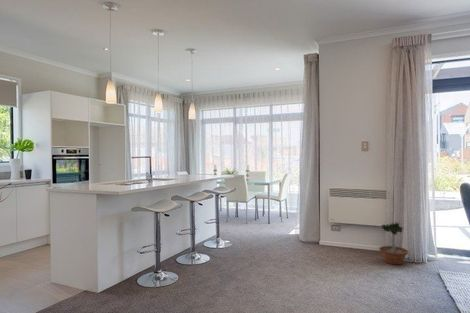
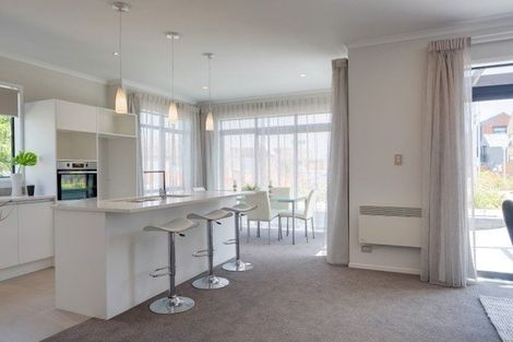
- potted tree (393, 240)
